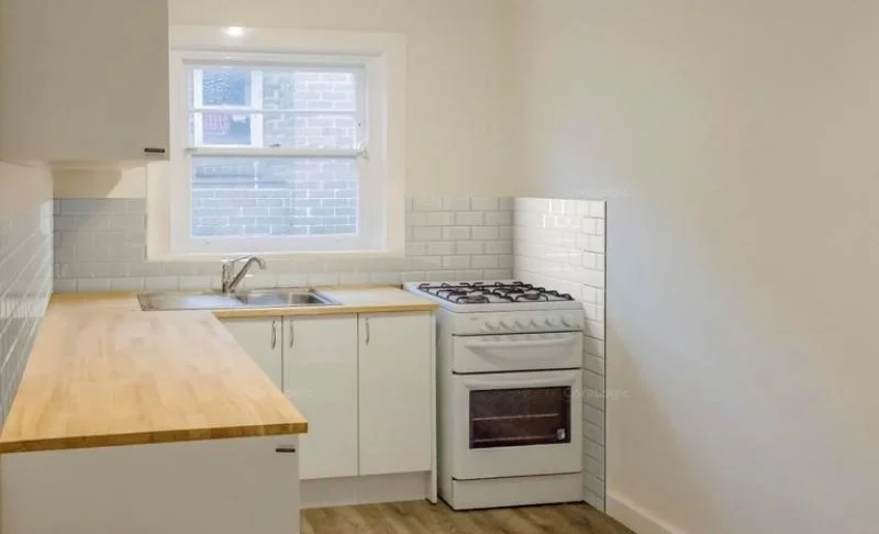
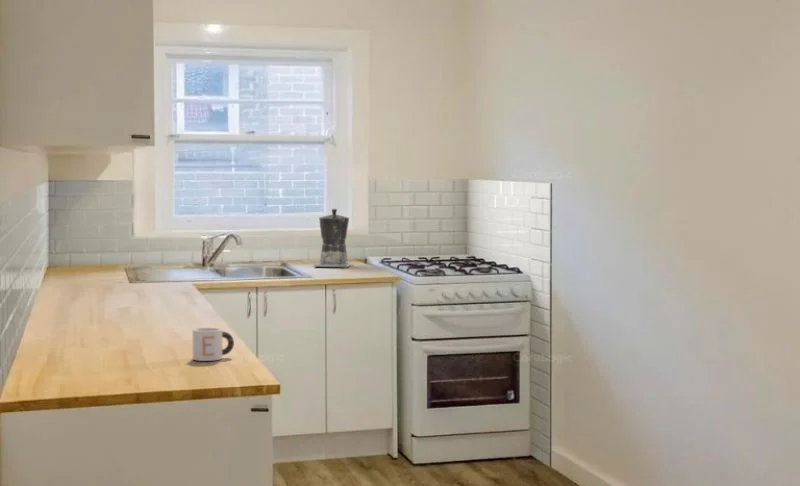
+ coffee maker (333, 237)
+ mug (213, 343)
